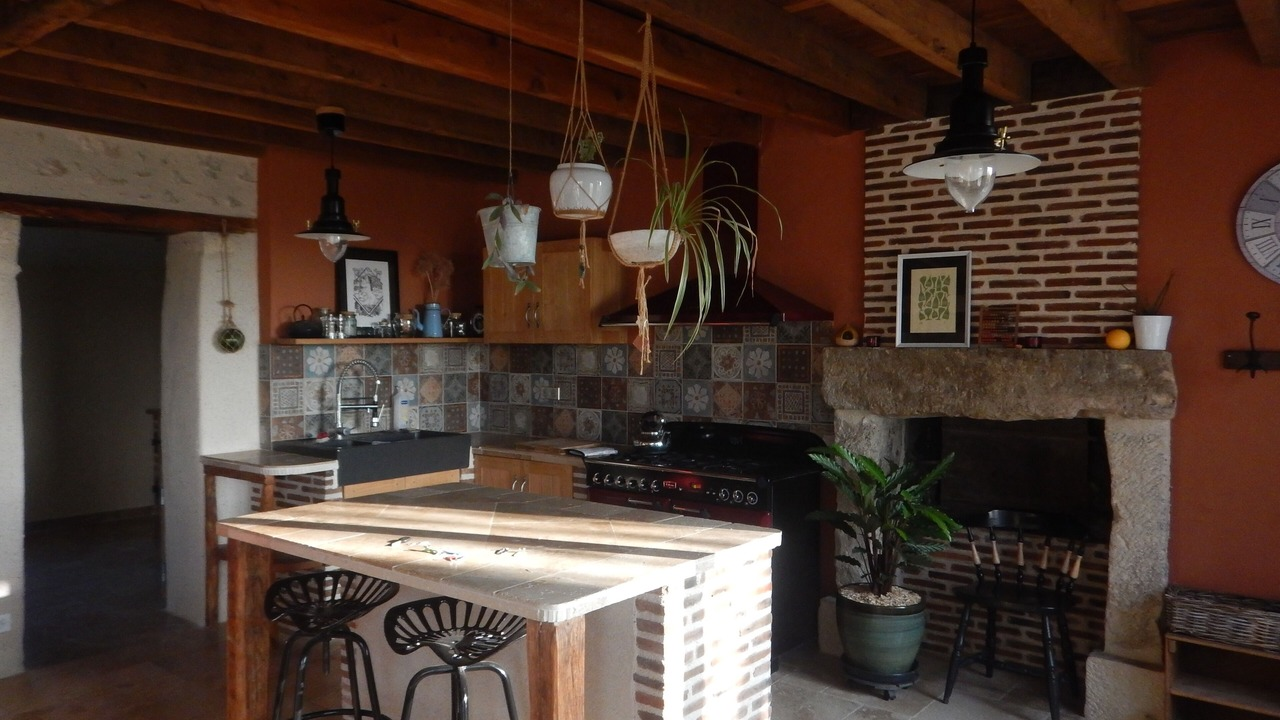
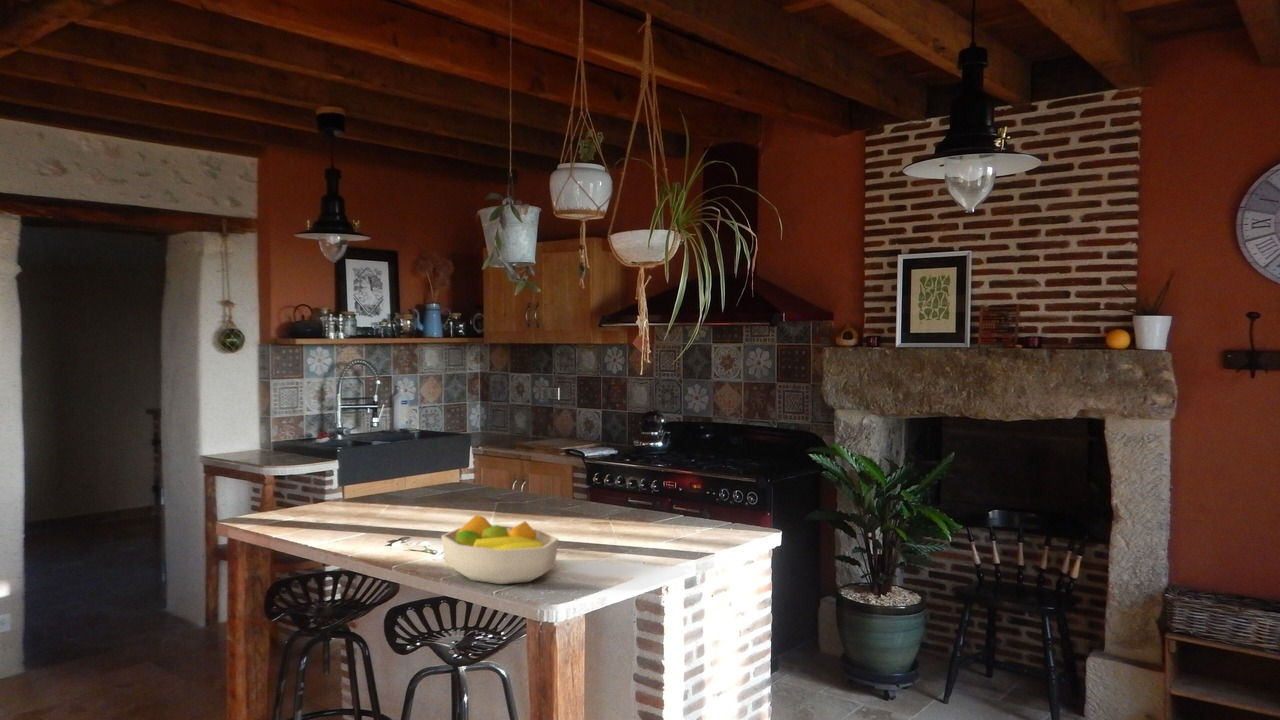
+ fruit bowl (499, 547)
